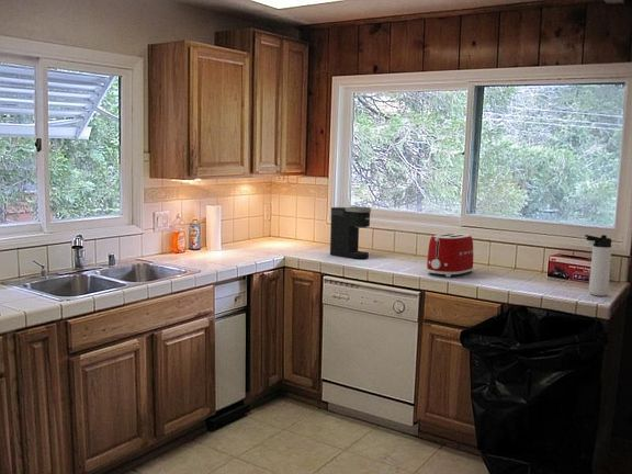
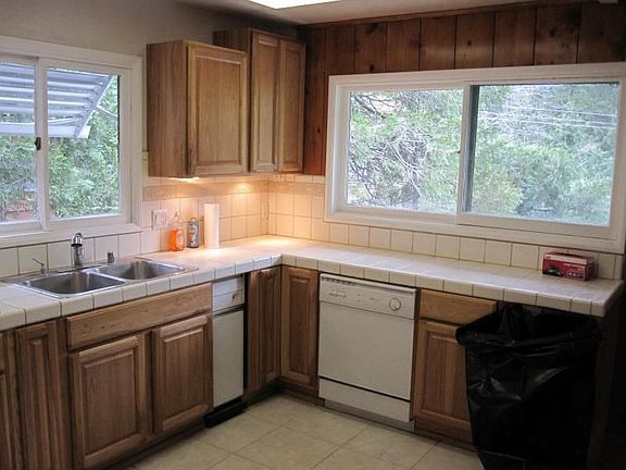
- coffee maker (350, 230)
- thermos bottle (596, 264)
- toaster (450, 253)
